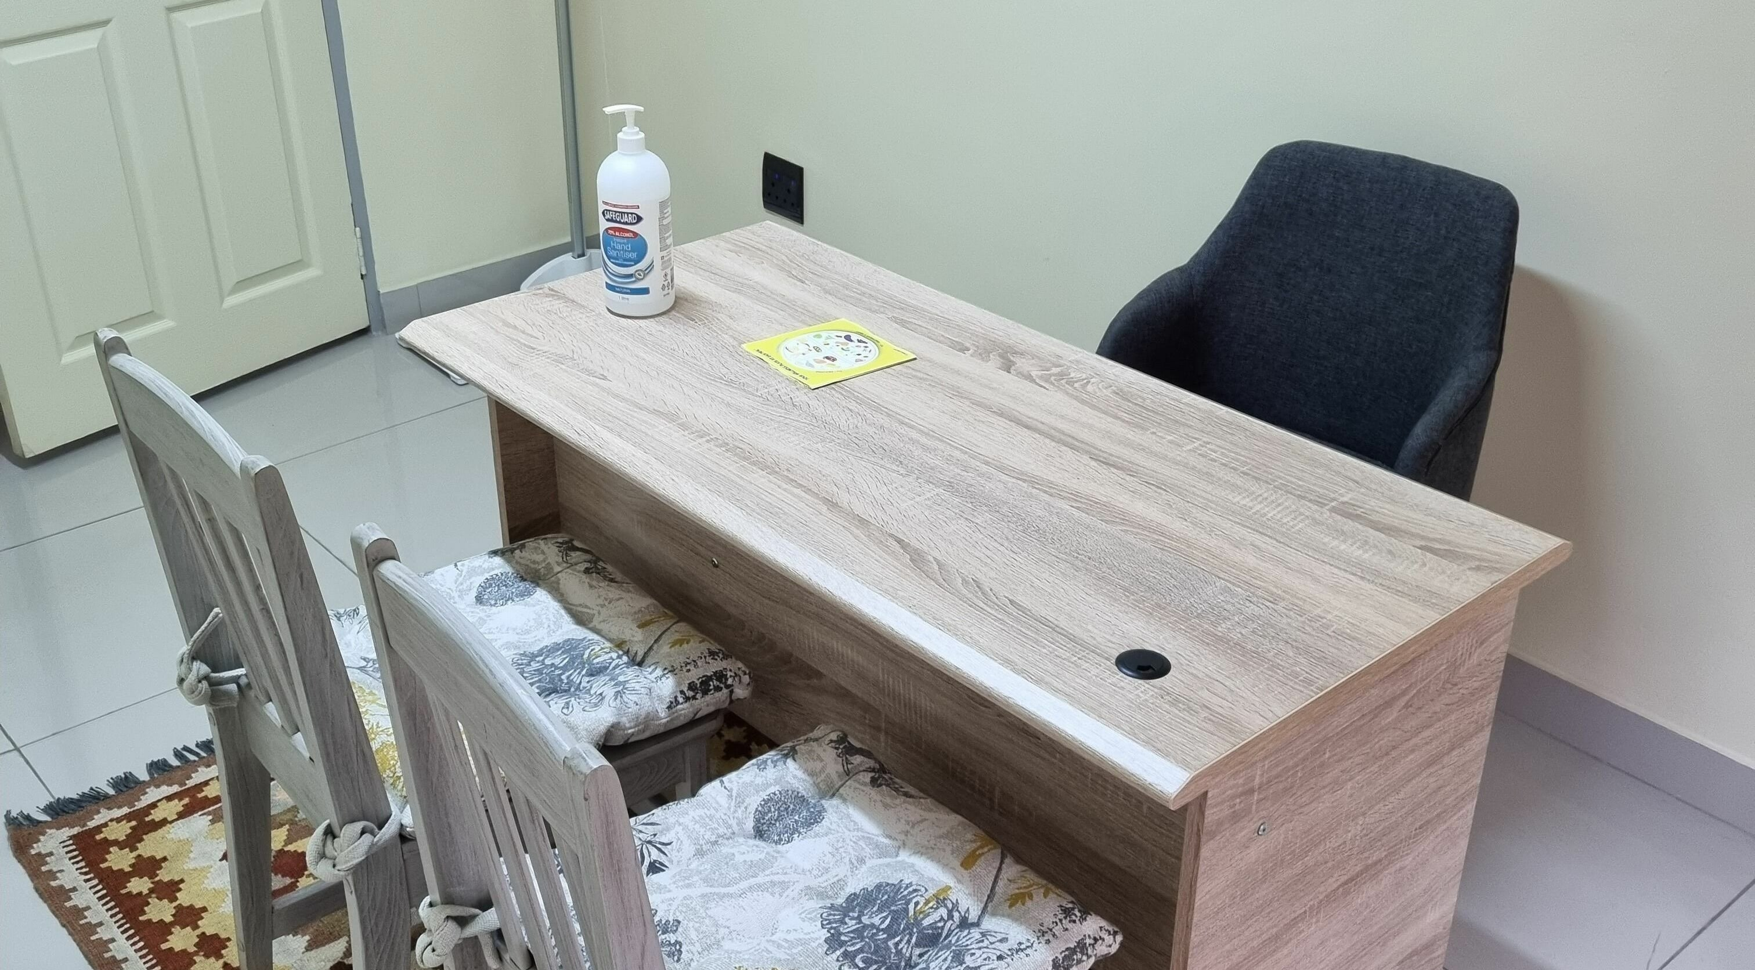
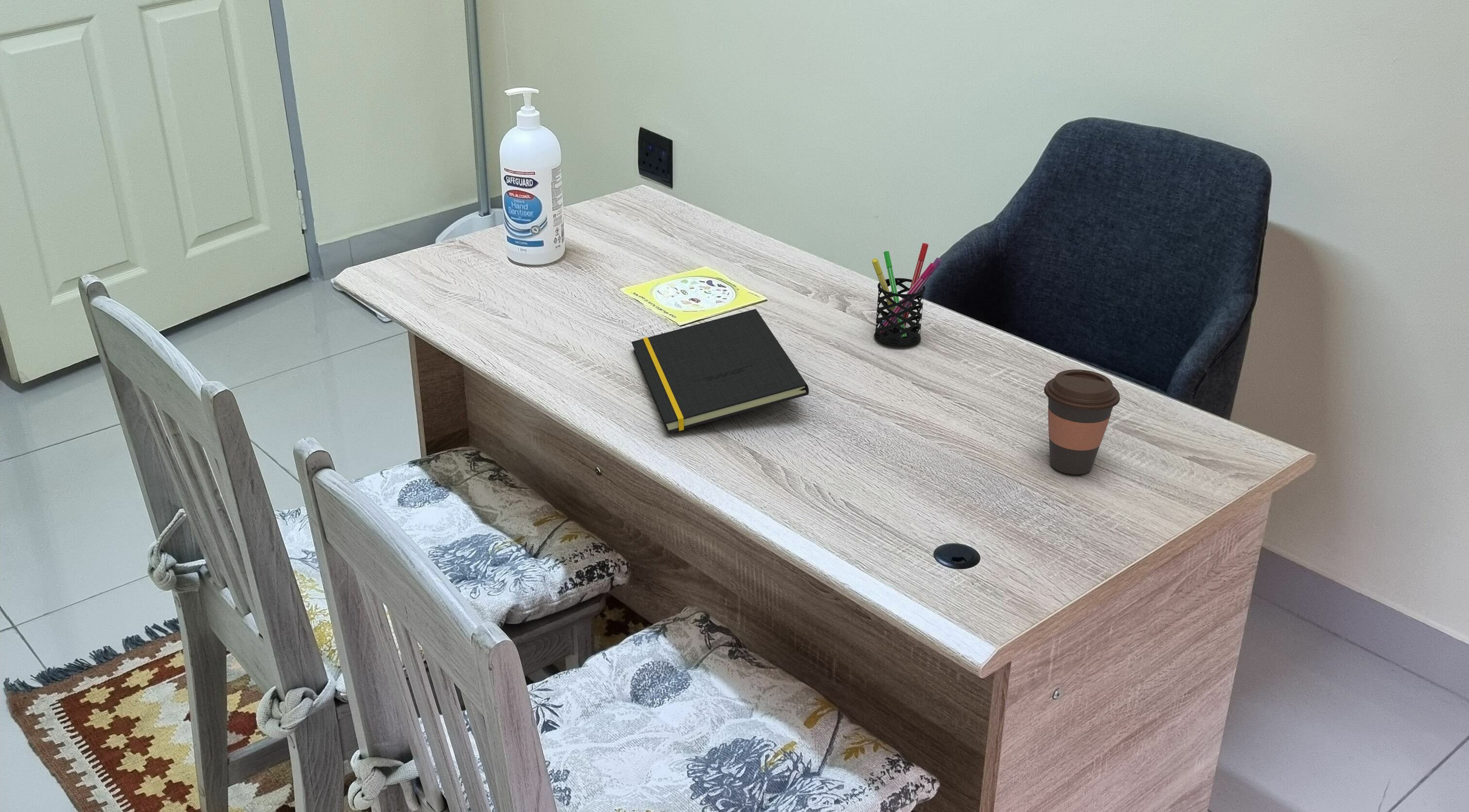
+ pen holder (900, 291)
+ coffee cup (1077, 423)
+ notepad (715, 367)
